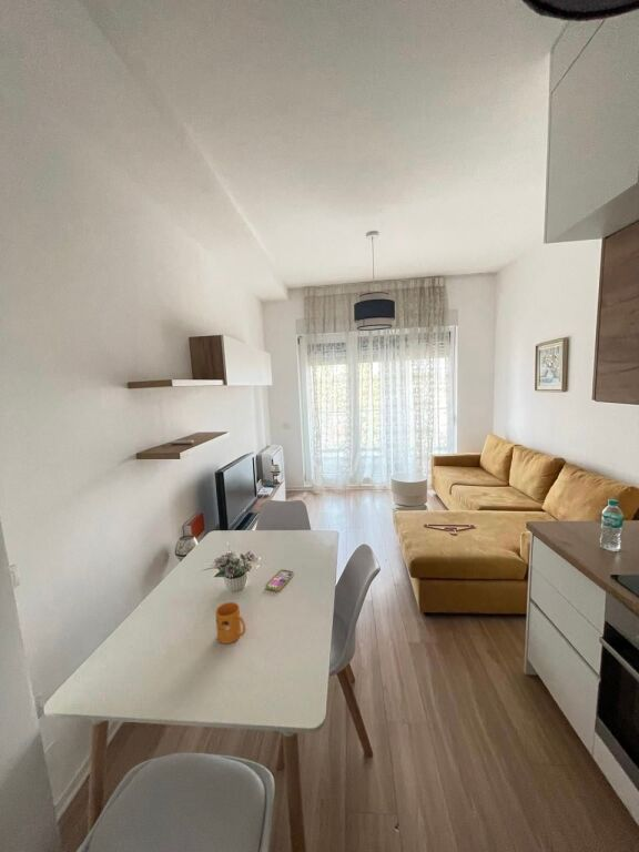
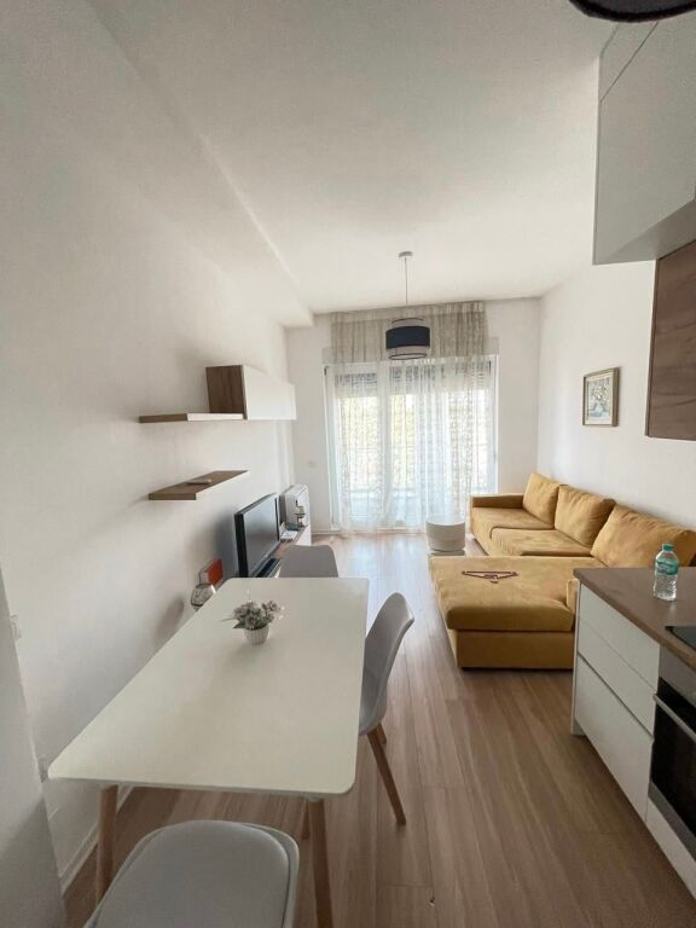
- smartphone (280, 579)
- mug (232, 623)
